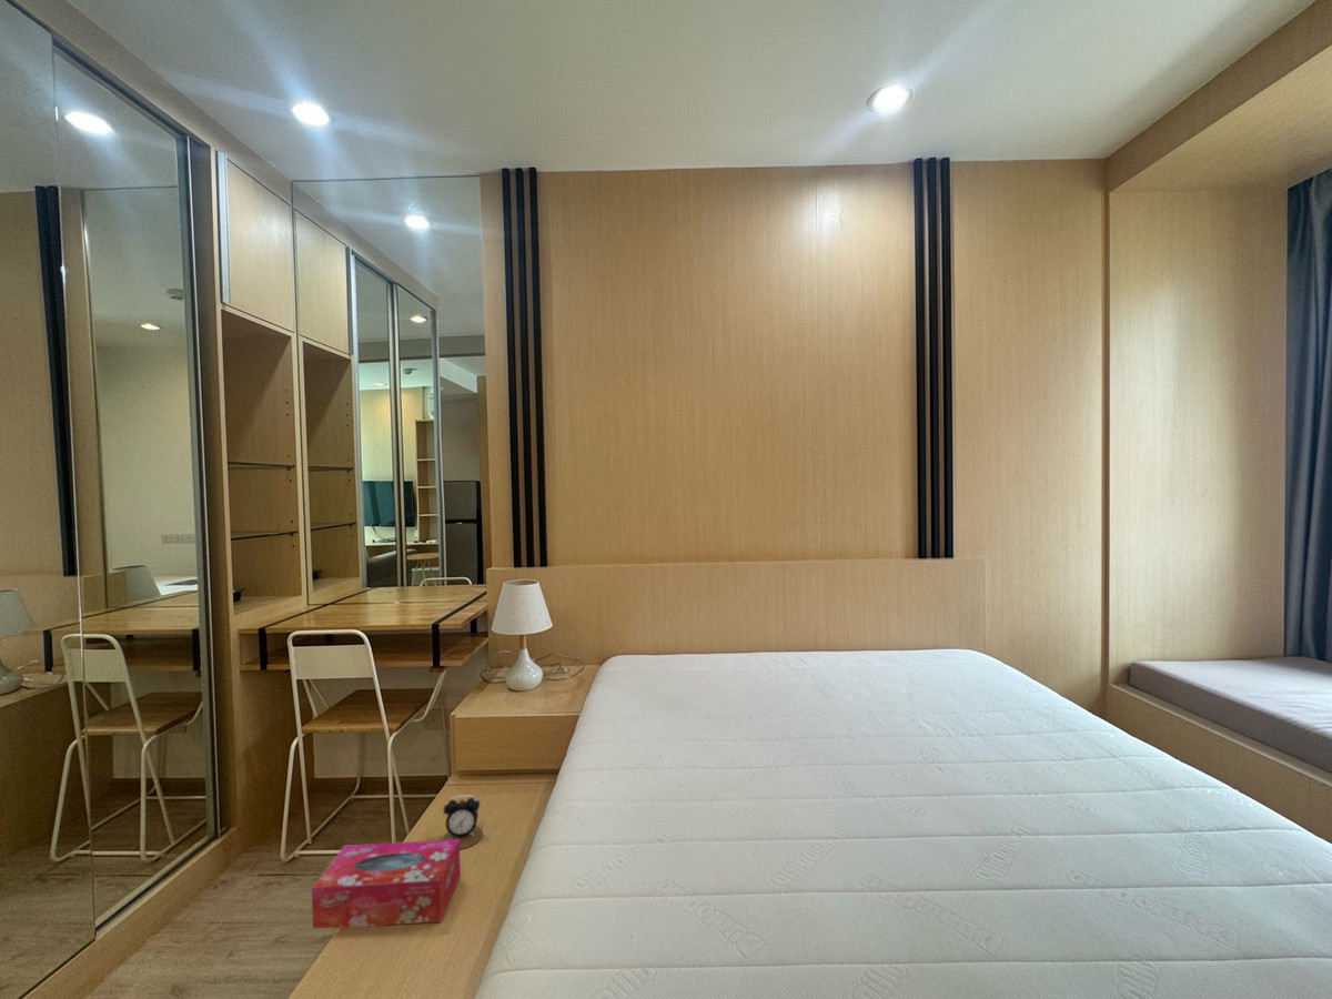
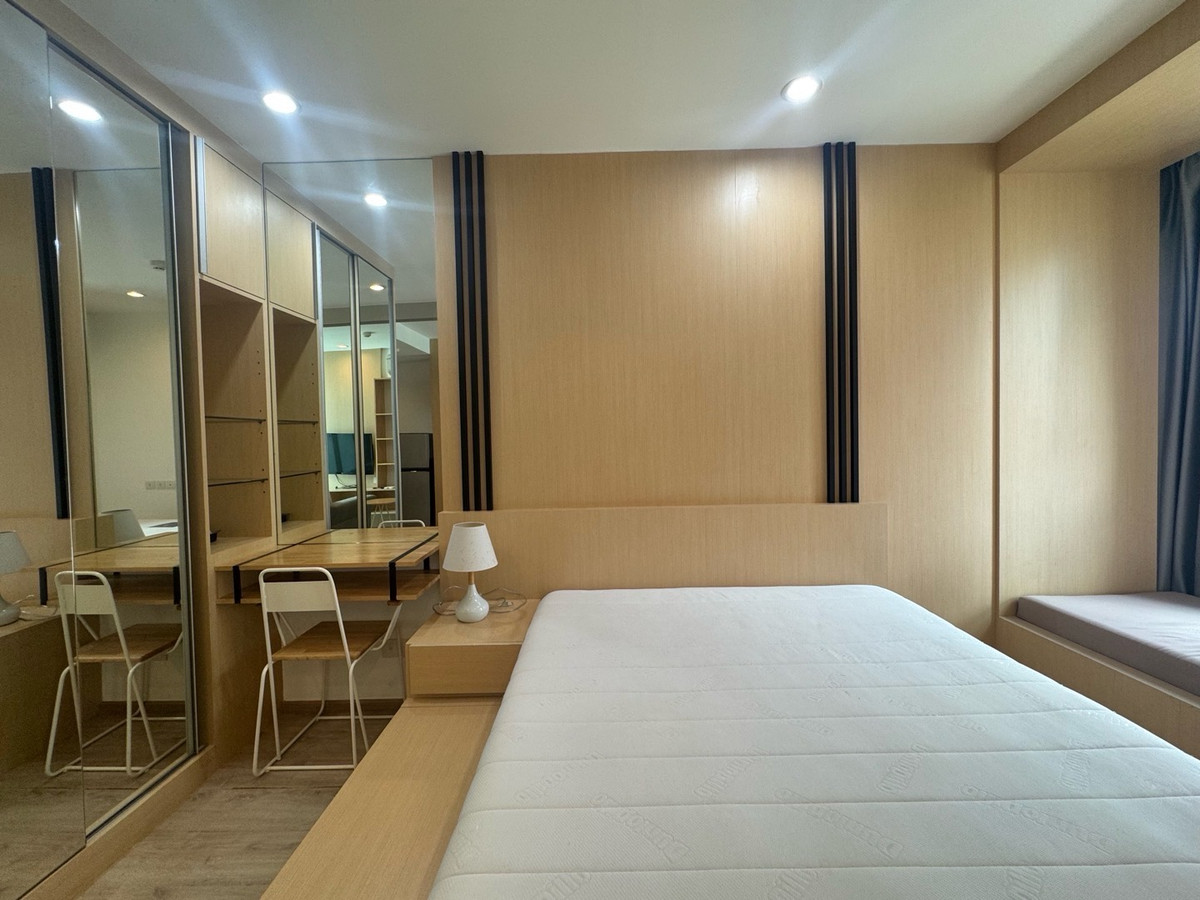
- alarm clock (462, 817)
- tissue box (390, 881)
